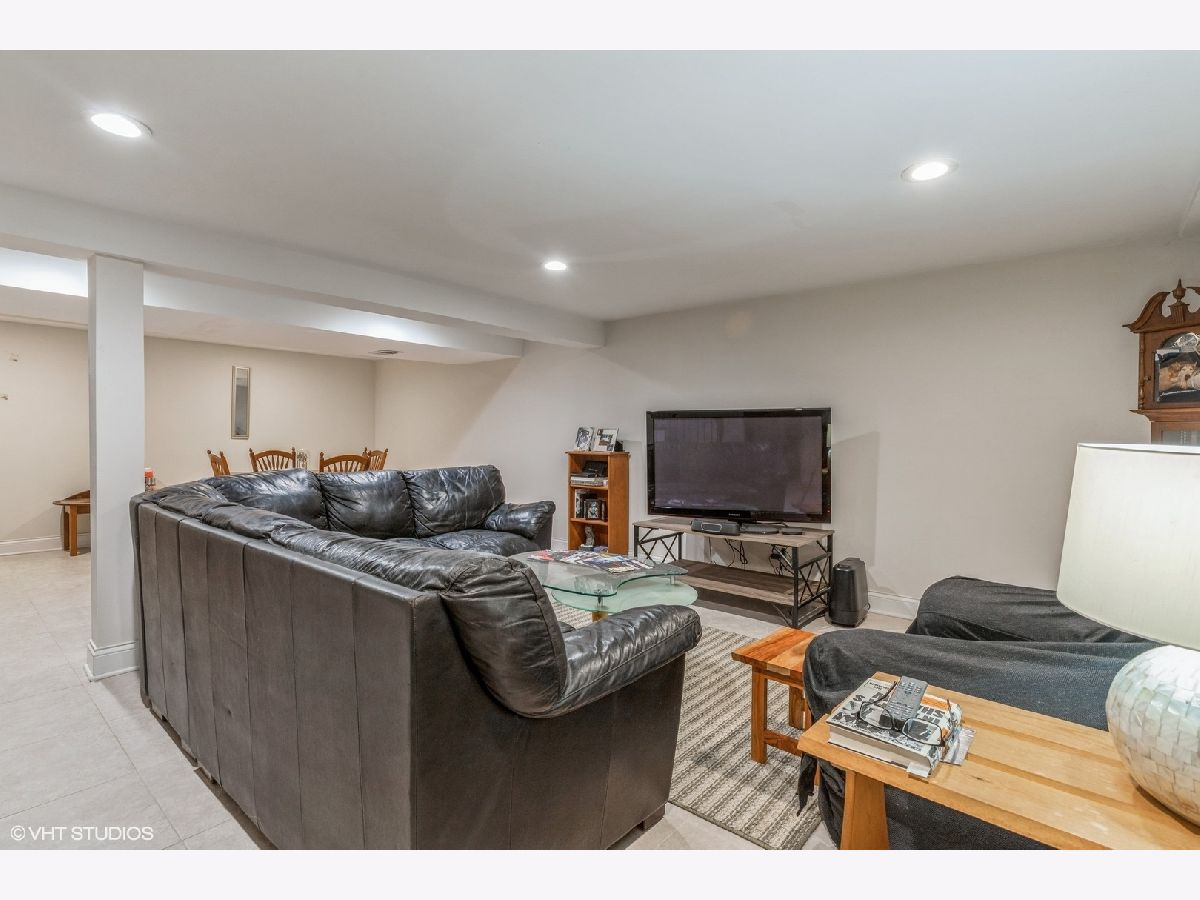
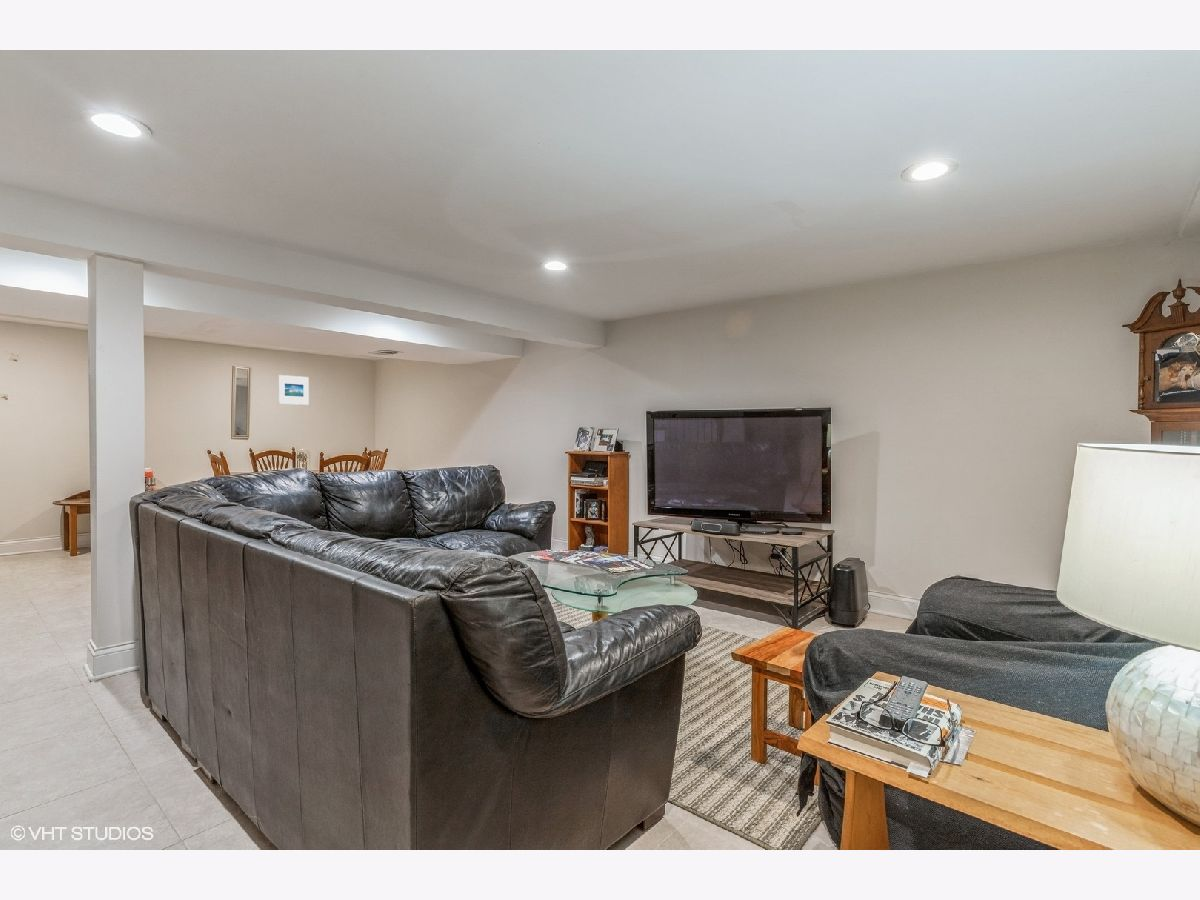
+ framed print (294, 390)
